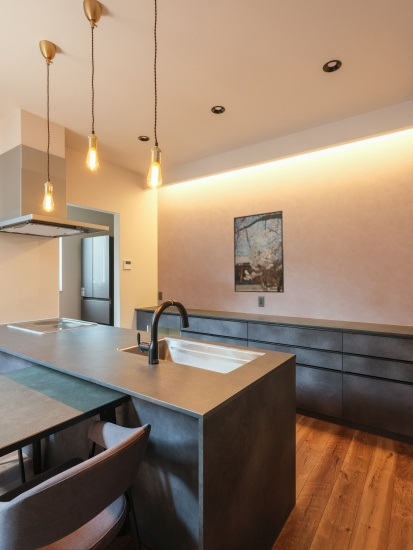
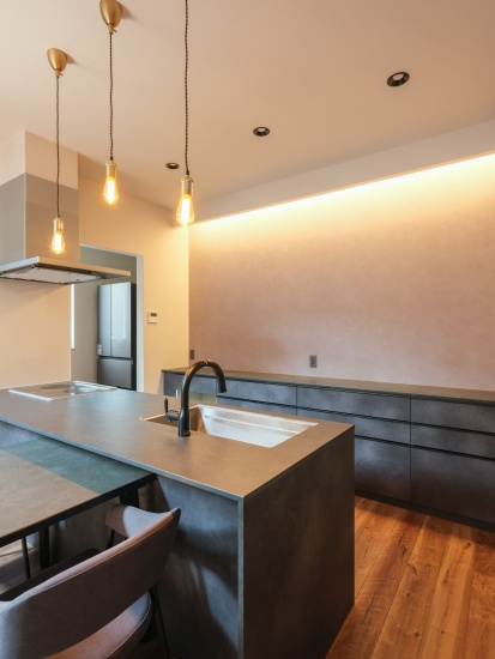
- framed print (257, 253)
